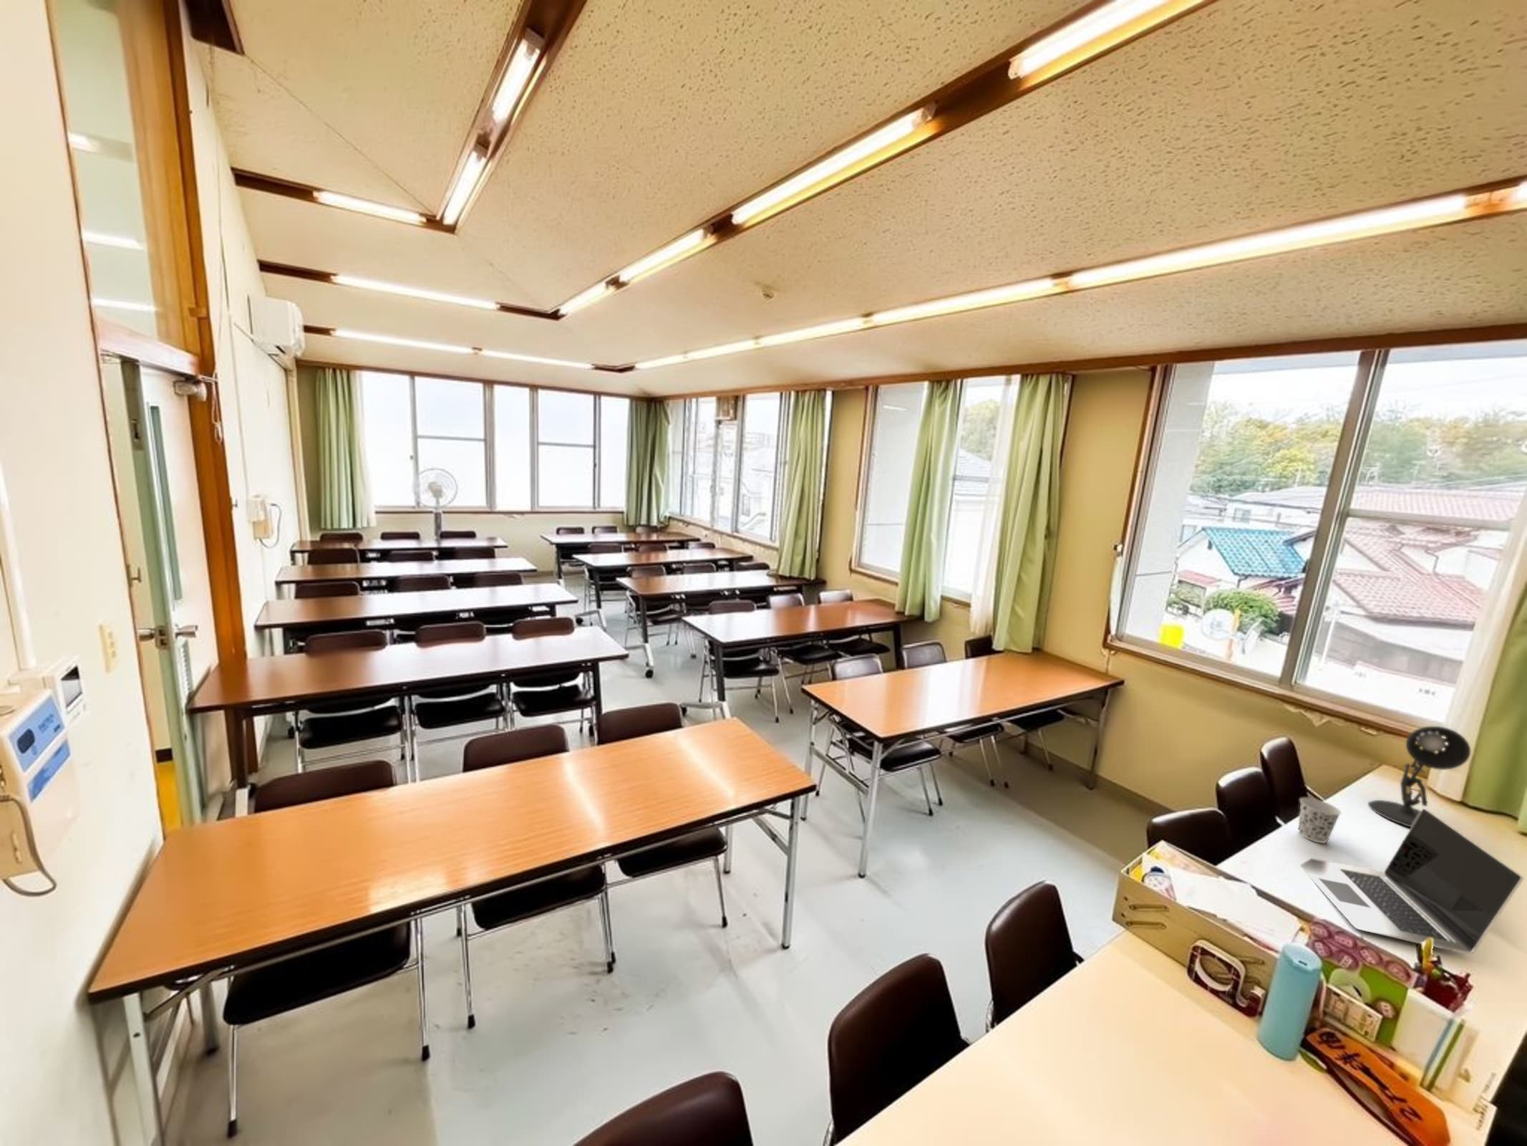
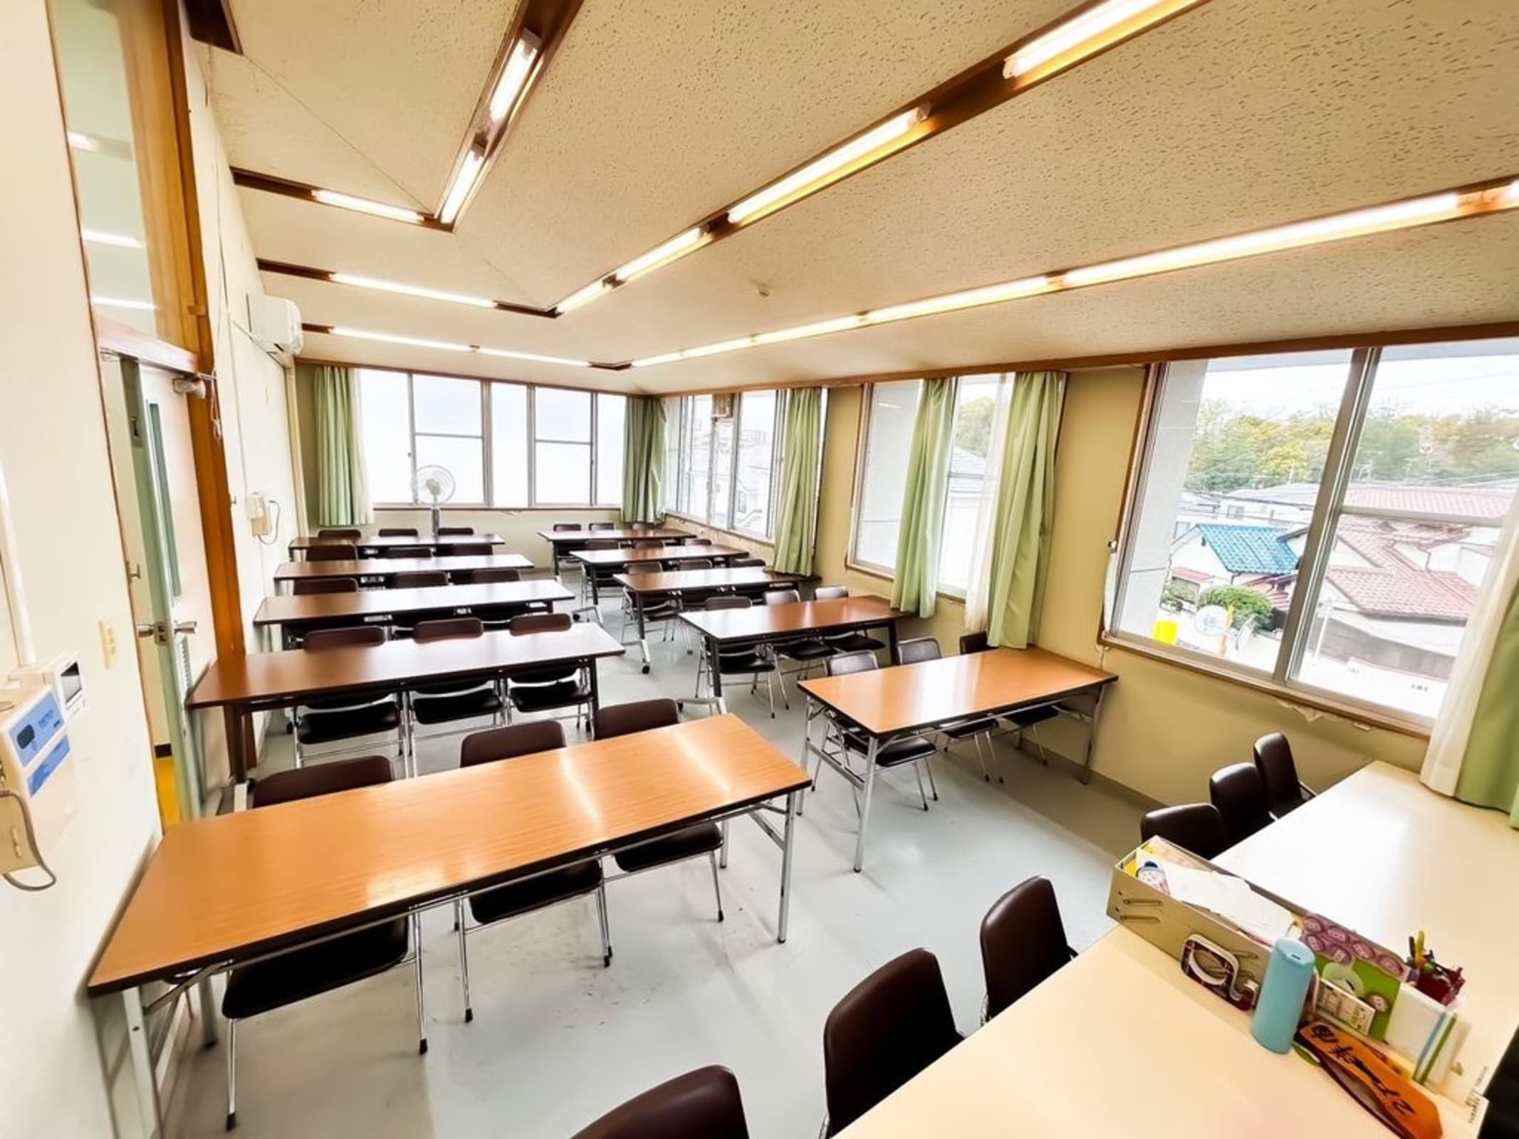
- desk lamp (1419, 768)
- laptop (1392, 866)
- cup (1315, 821)
